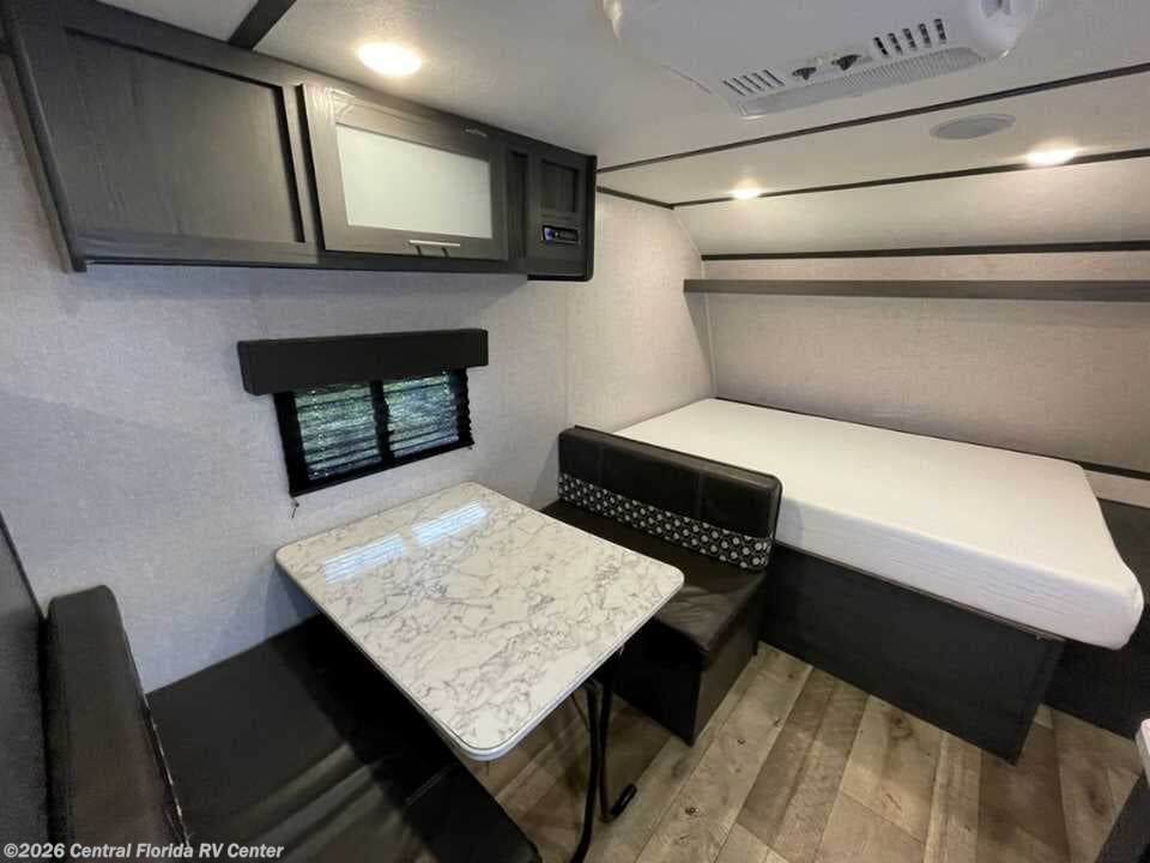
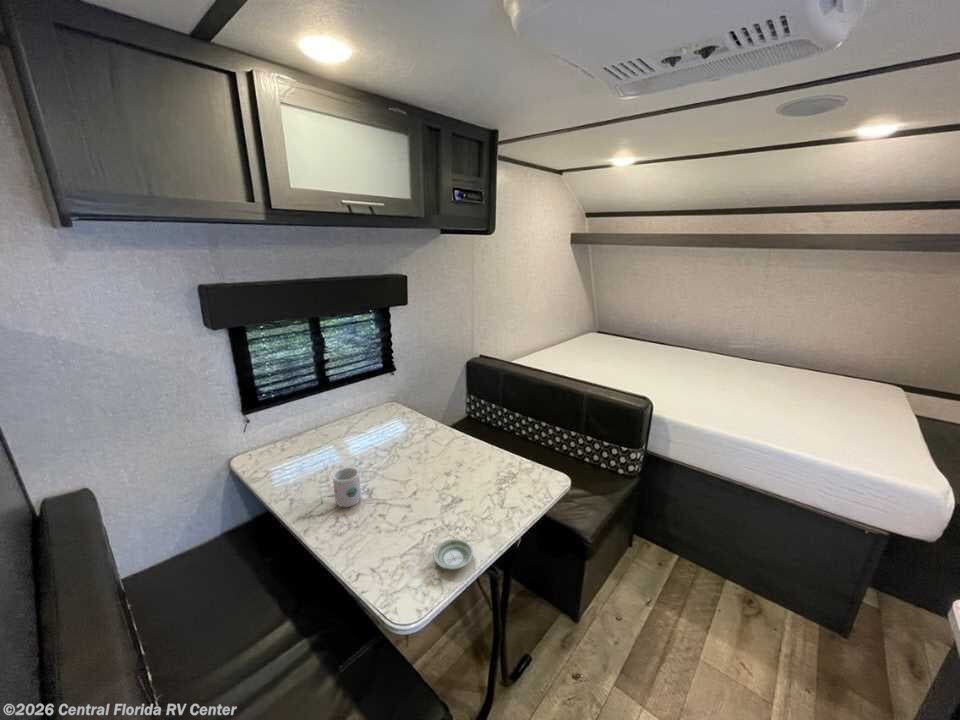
+ mug (344, 482)
+ saucer (453, 556)
